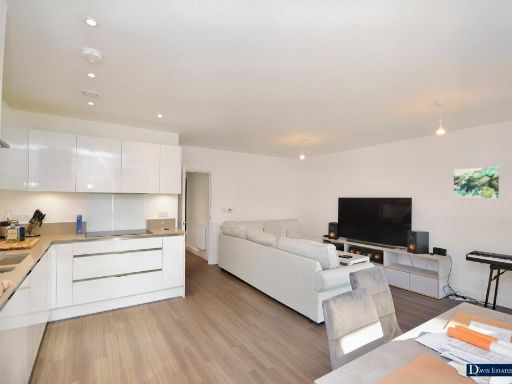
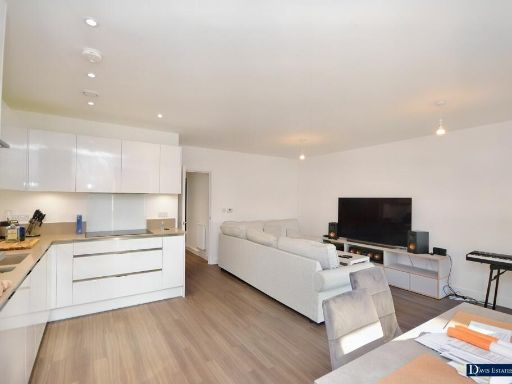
- wall art (475, 183)
